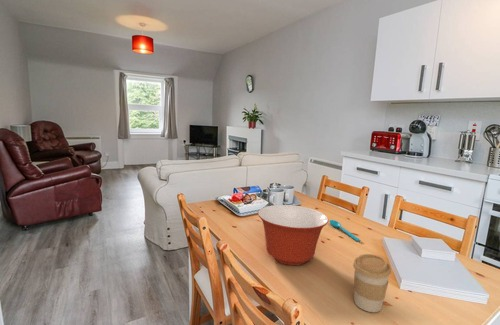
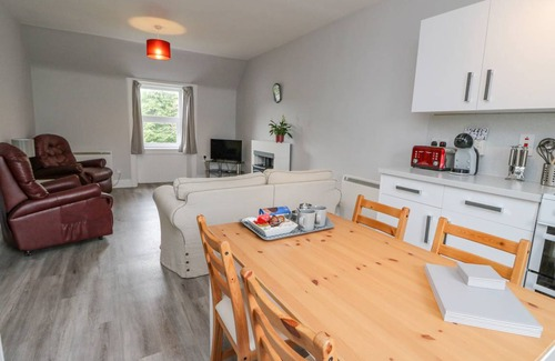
- spoon (343, 229)
- coffee cup (370, 281)
- mixing bowl (291, 235)
